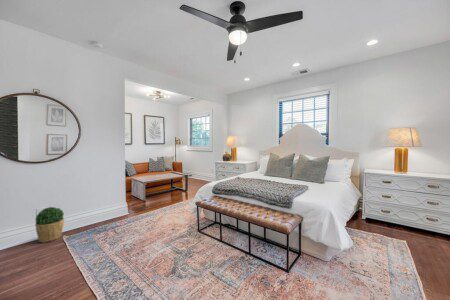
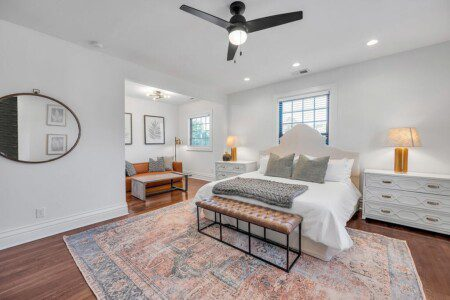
- potted plant (50, 223)
